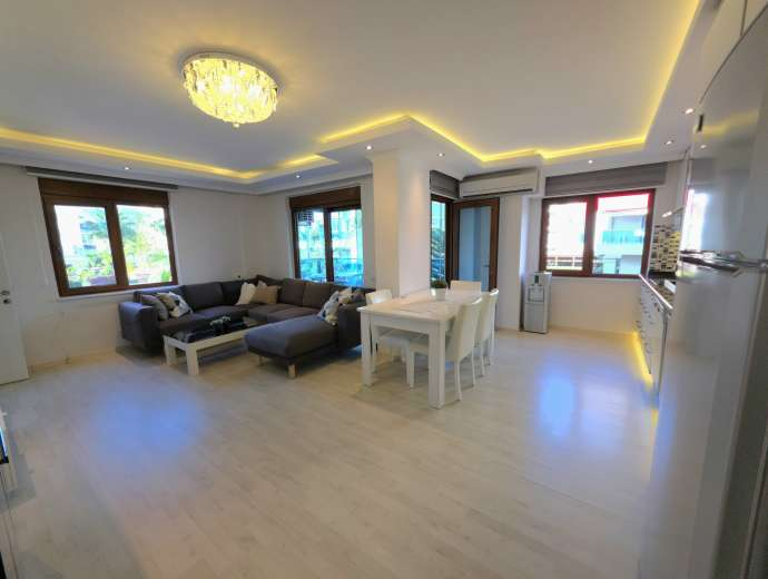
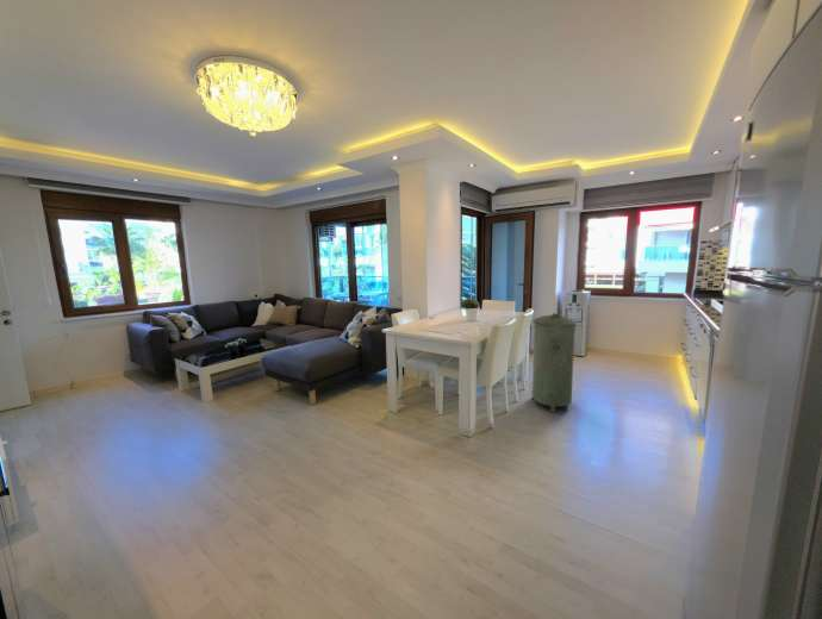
+ trash can (553, 359)
